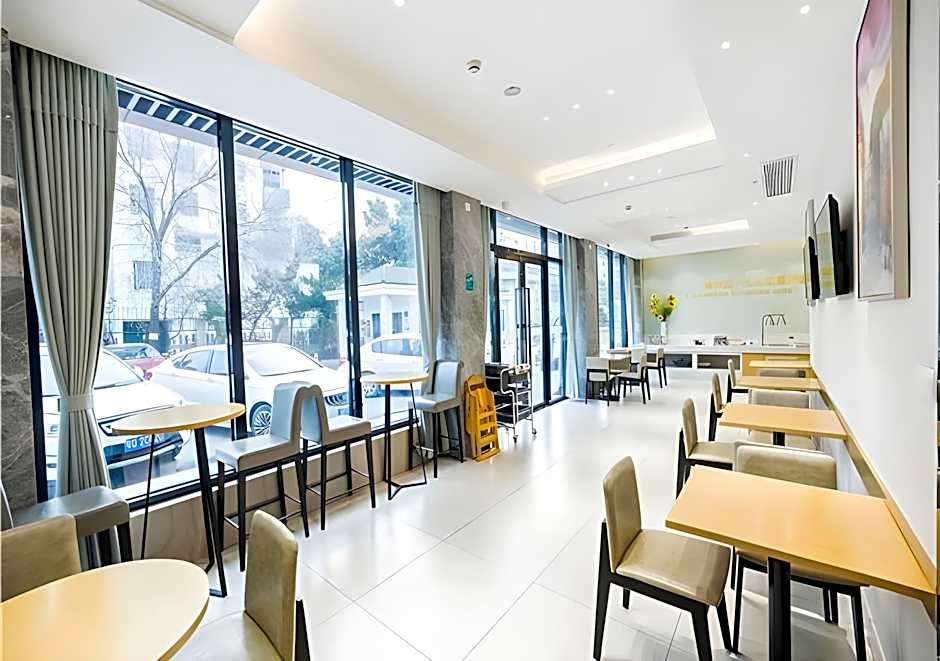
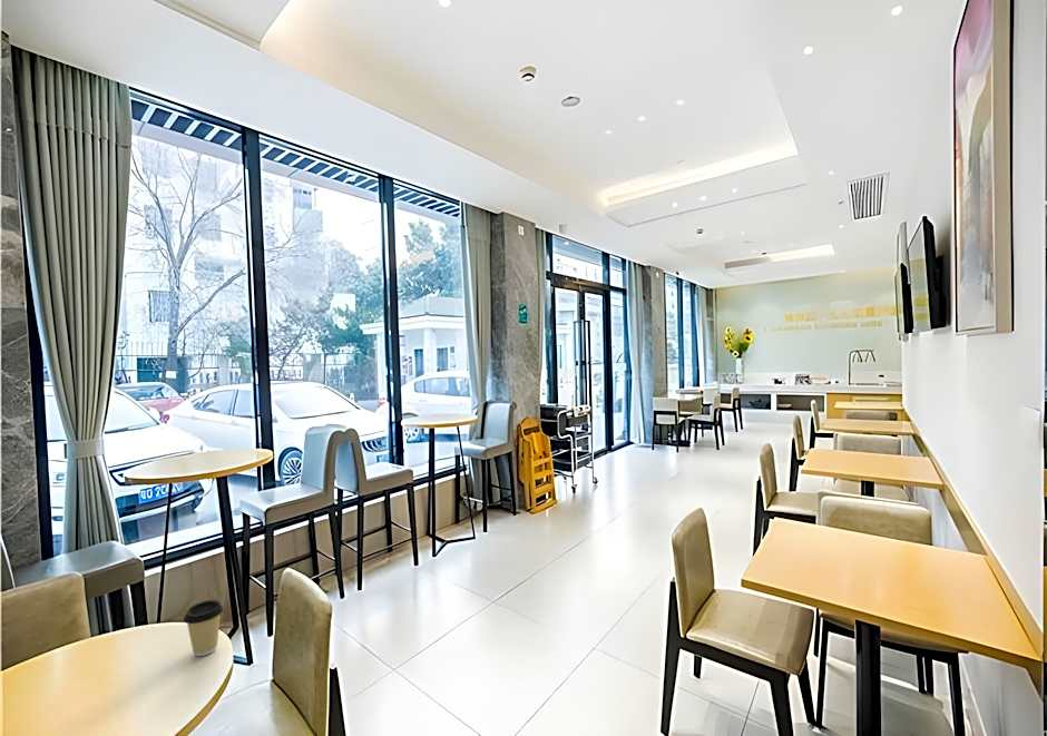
+ coffee cup (204, 628)
